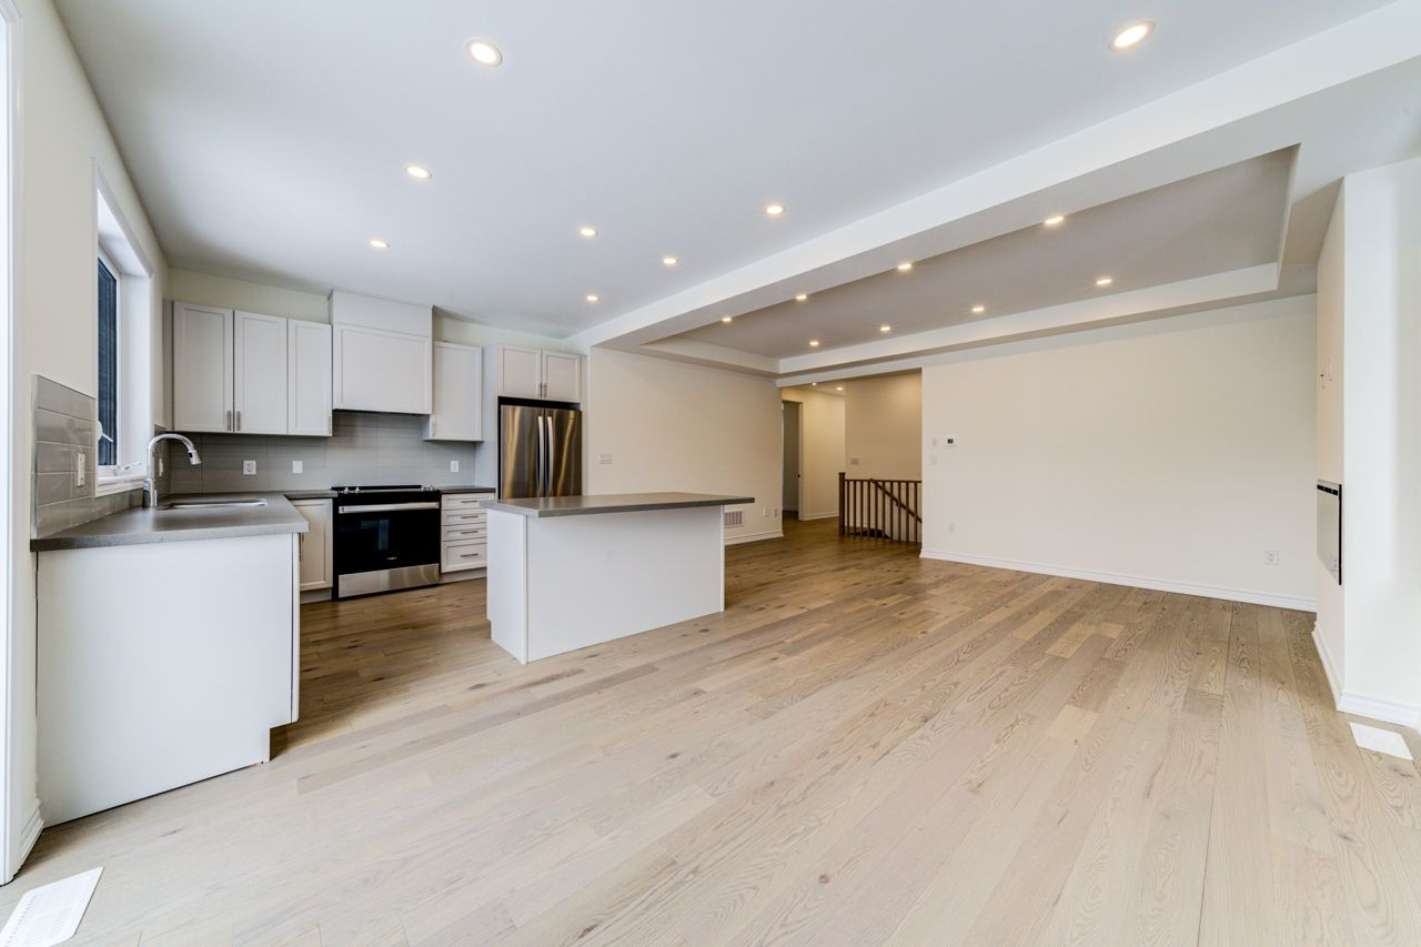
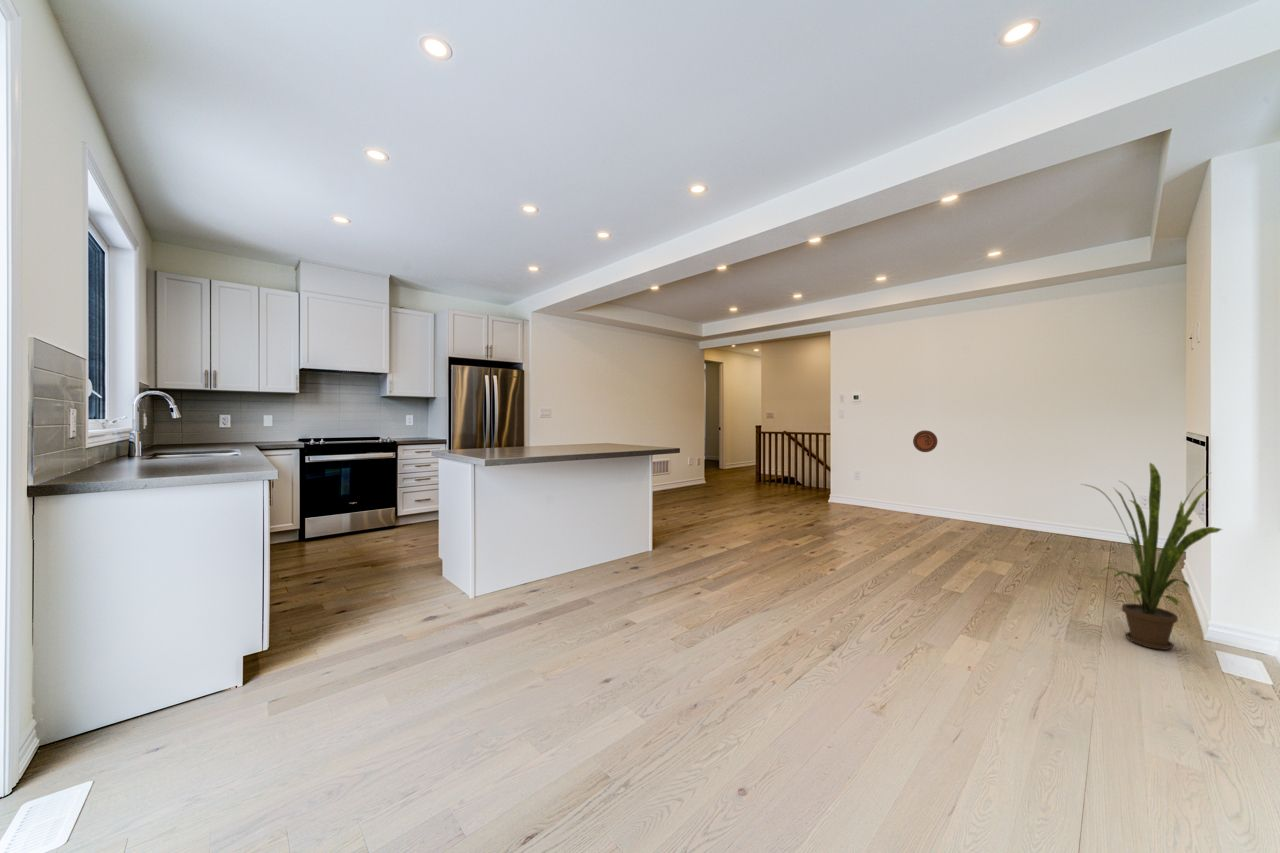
+ decorative plate (925, 441)
+ house plant (1144, 552)
